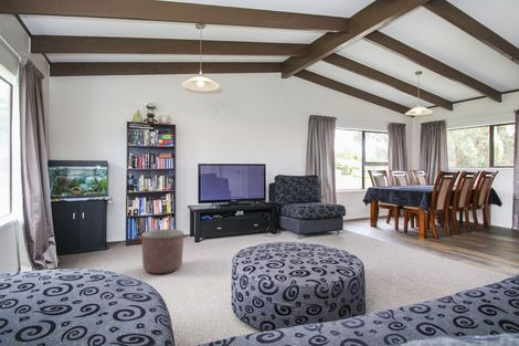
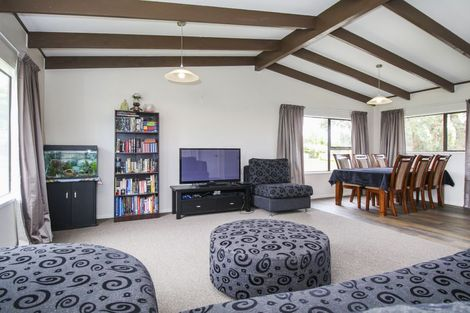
- planter (162, 251)
